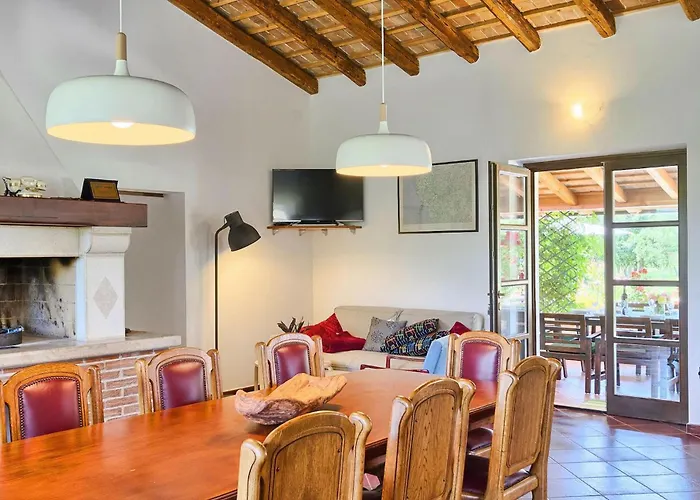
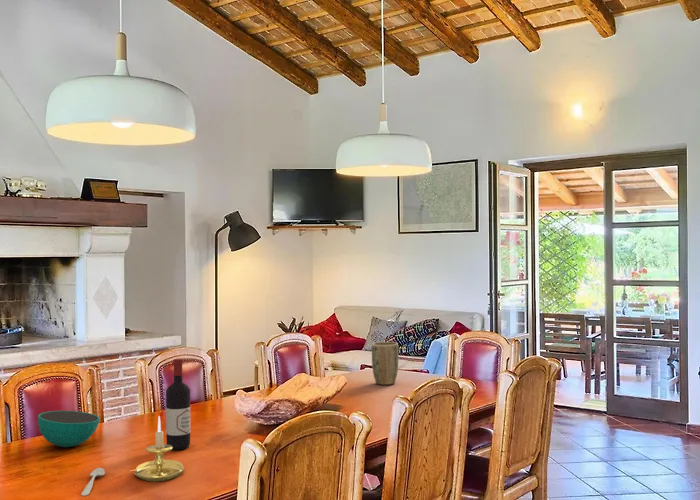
+ candle holder (159, 446)
+ plant pot (385, 363)
+ wine bottle (178, 403)
+ bowl (69, 429)
+ spoon (92, 480)
